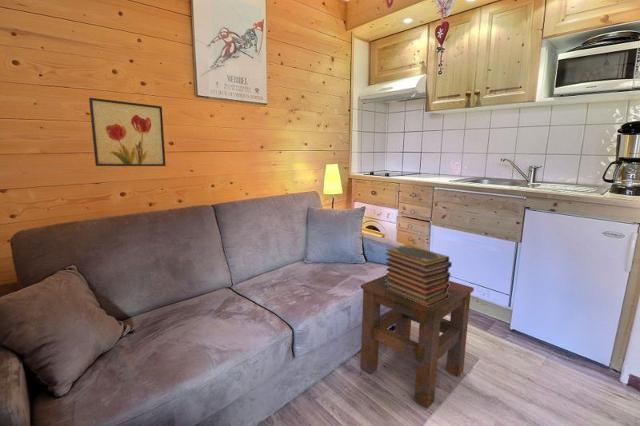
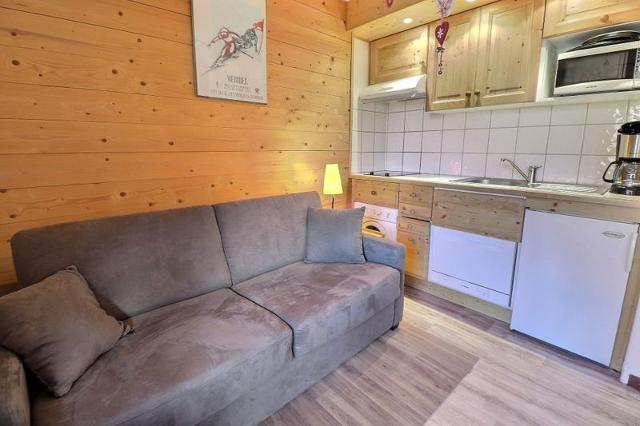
- wall art (129, 134)
- book stack (416, 273)
- side table (410, 328)
